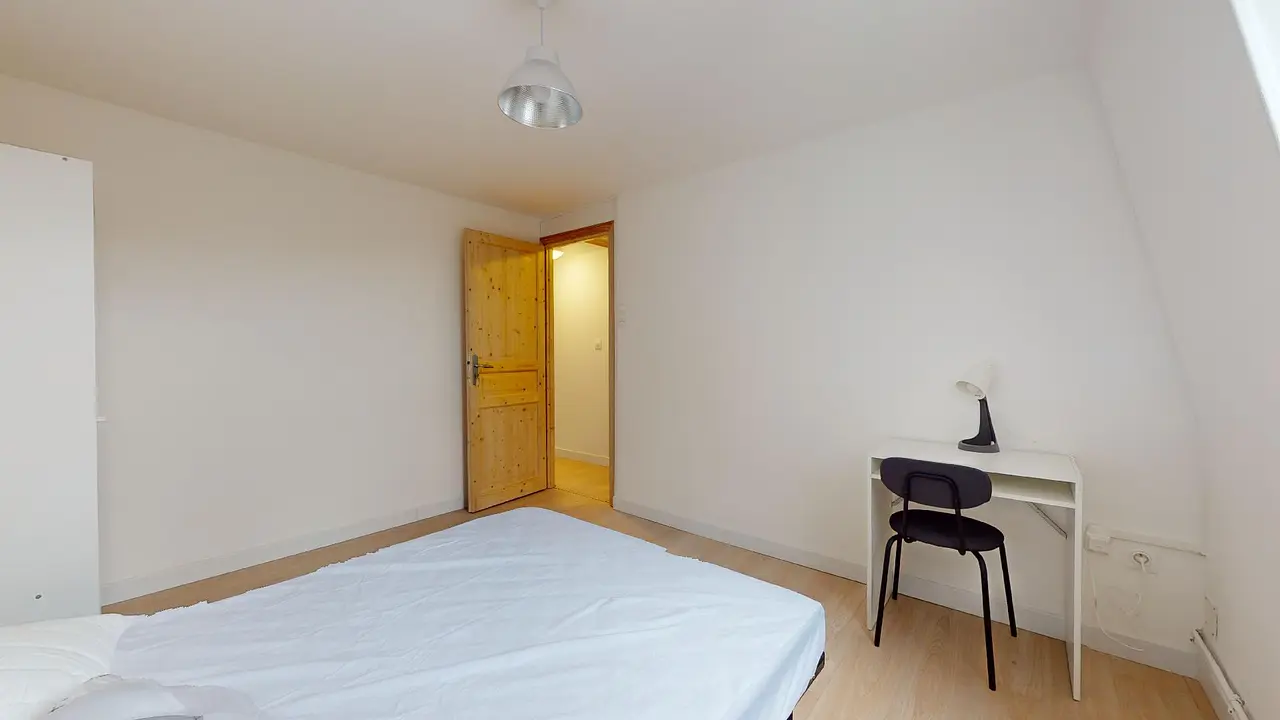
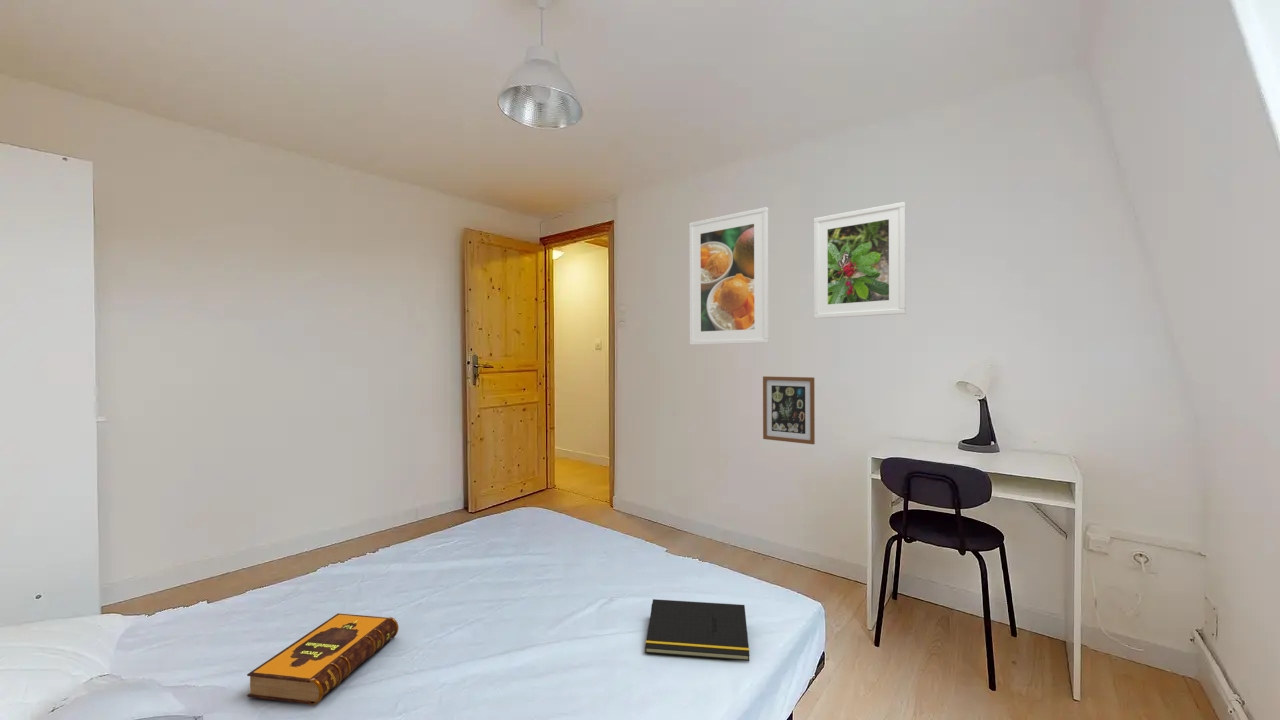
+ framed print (726, 279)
+ wall art (787, 409)
+ notepad (697, 627)
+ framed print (857, 263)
+ hardback book (330, 654)
